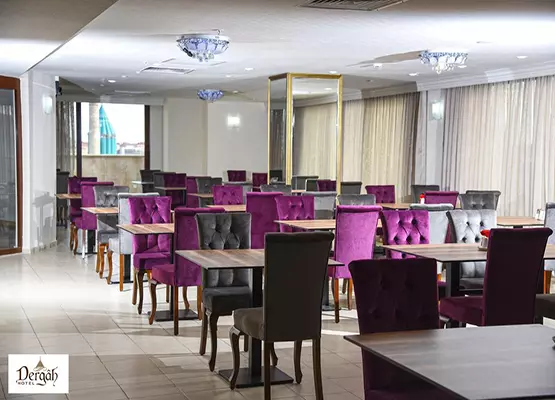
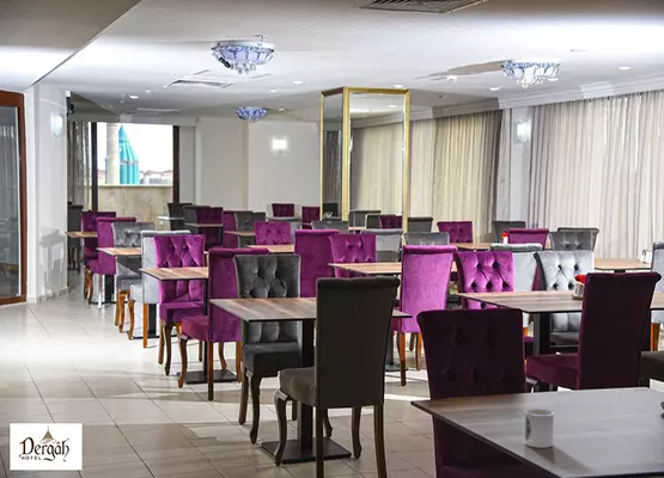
+ cup (537, 425)
